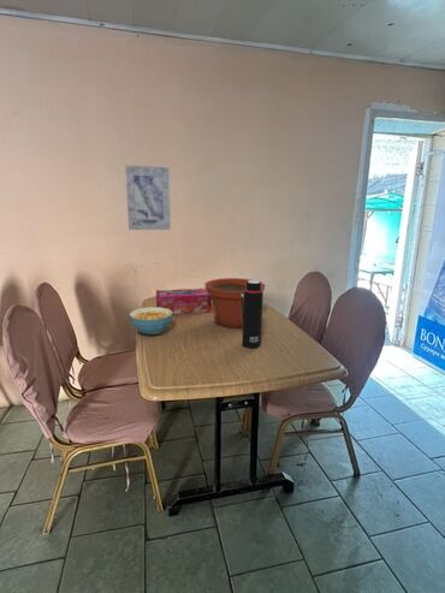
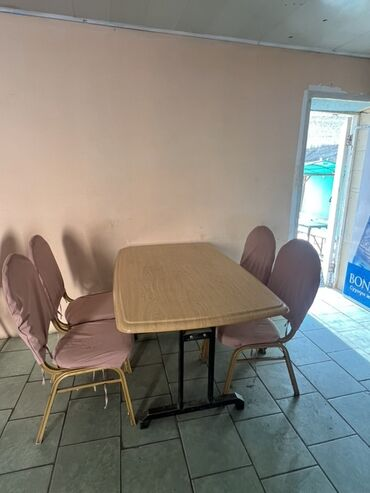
- tissue box (183, 301)
- plant pot (233, 303)
- wall art (148, 198)
- water bottle (250, 314)
- cereal bowl (152, 322)
